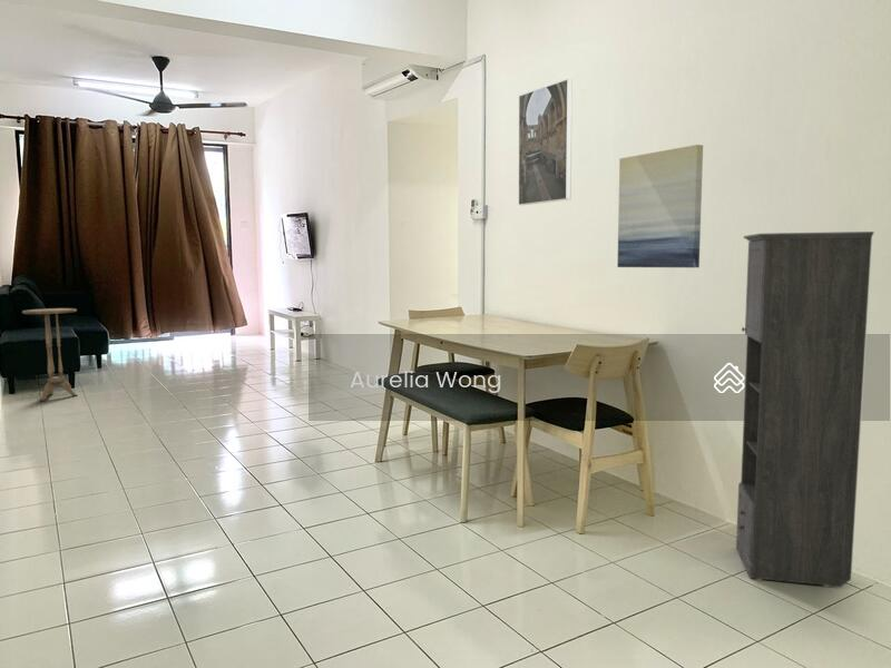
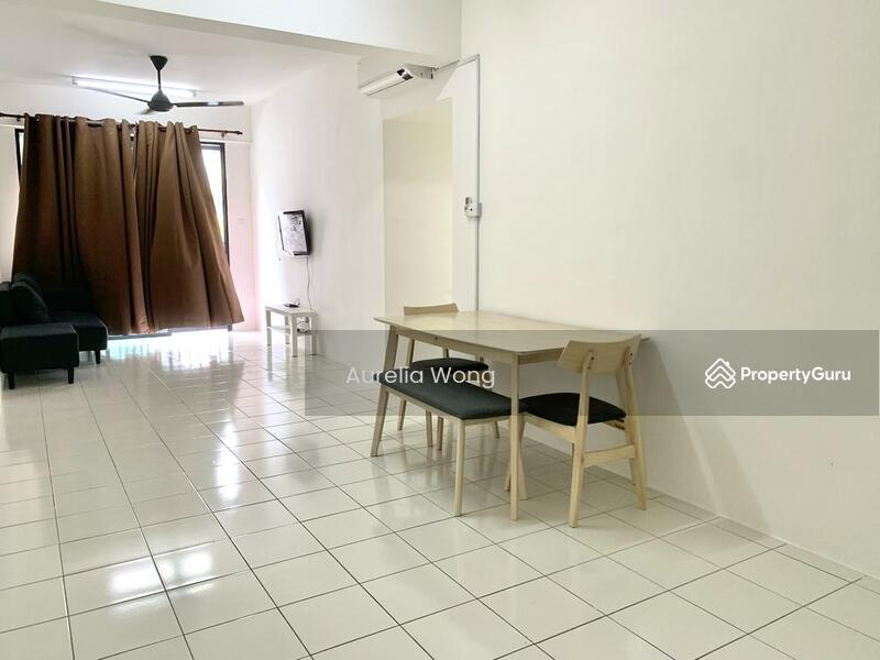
- storage cabinet (795, 404)
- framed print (544, 145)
- side table (51, 353)
- wall art (657, 209)
